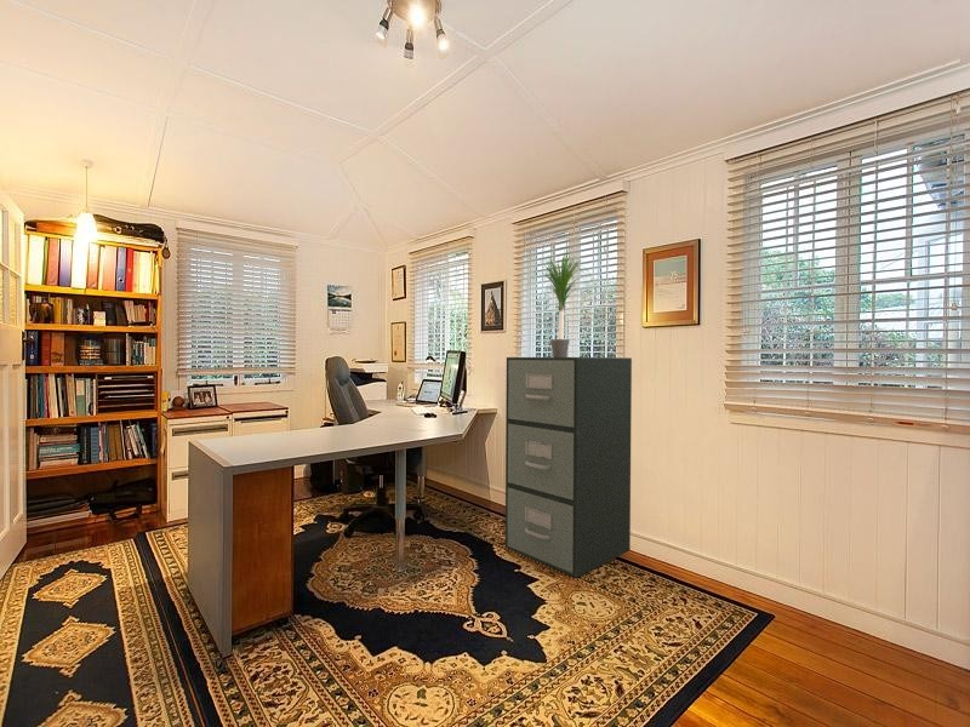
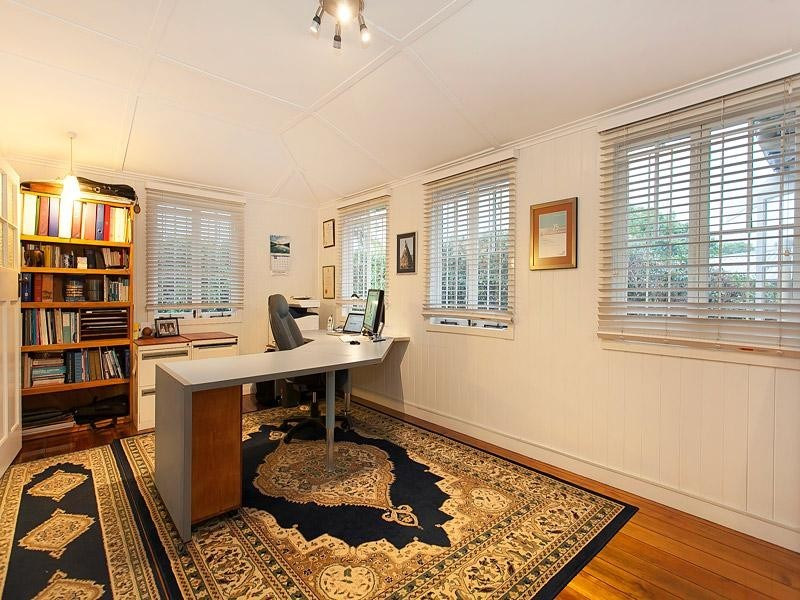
- filing cabinet (565, 453)
- potted plant (561, 299)
